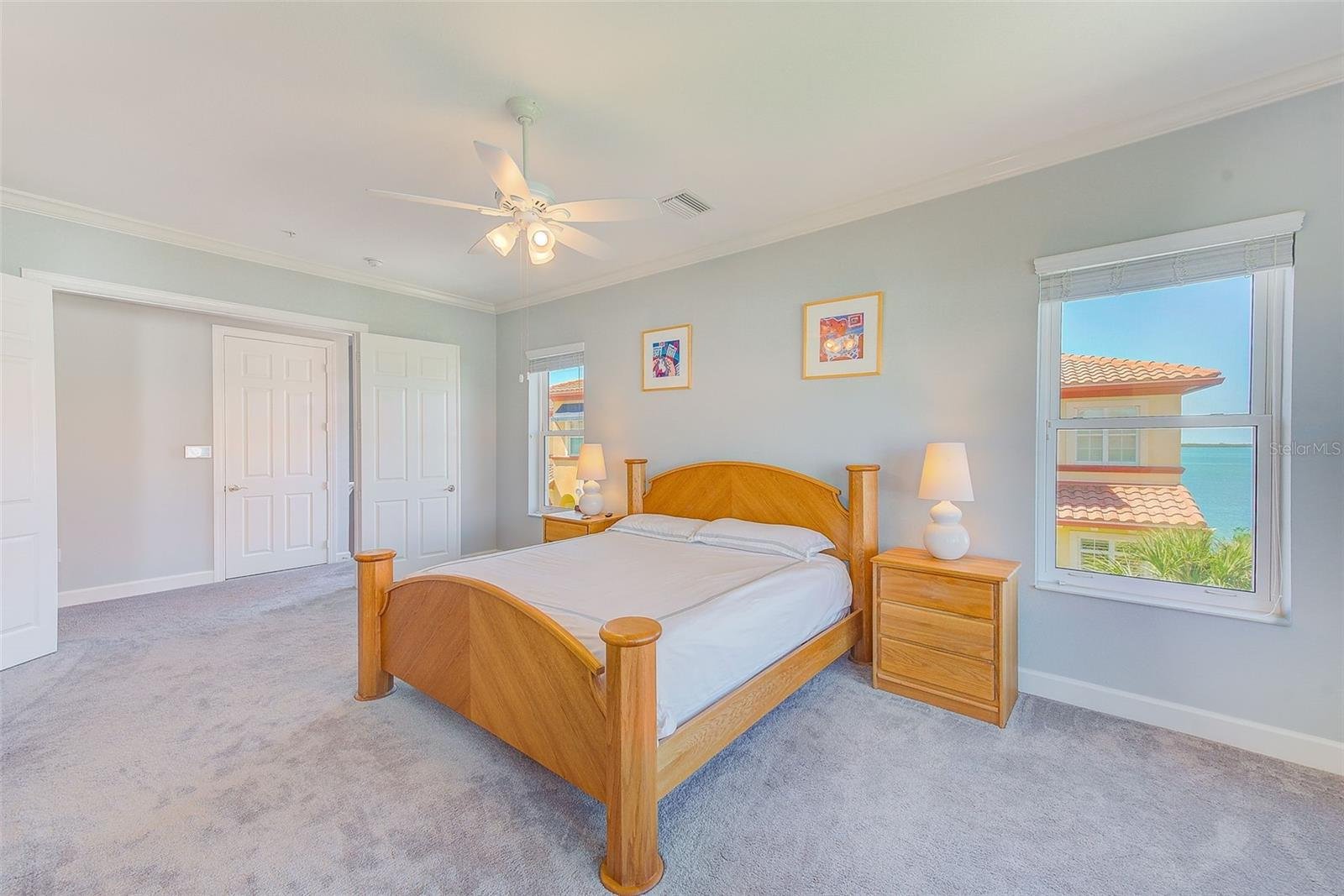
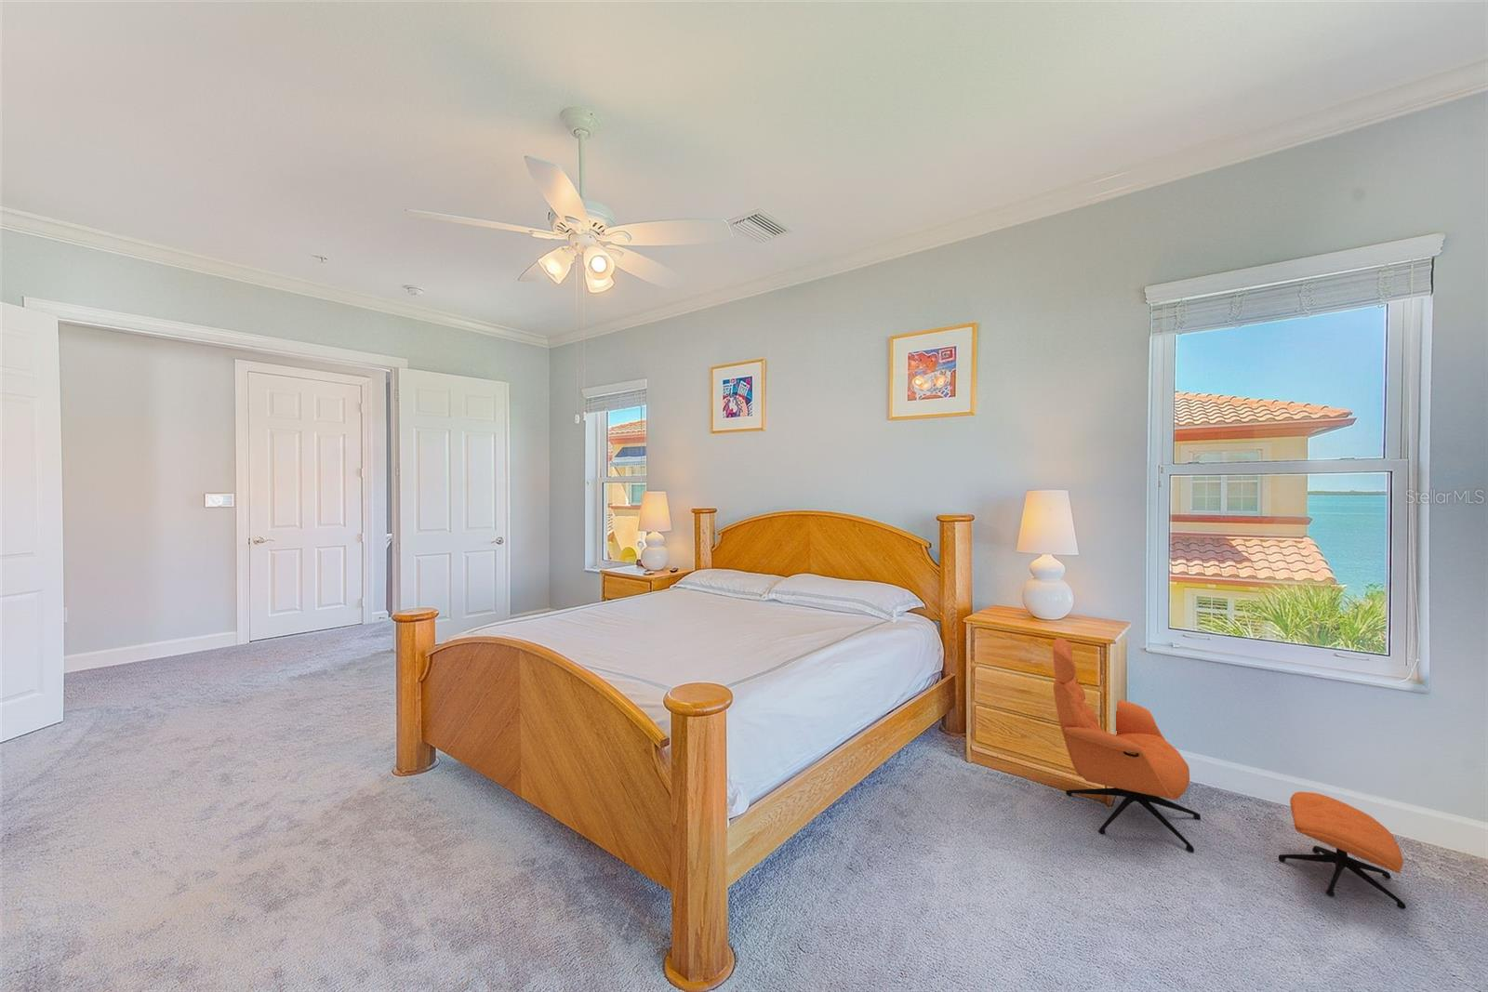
+ armchair (1184, 760)
